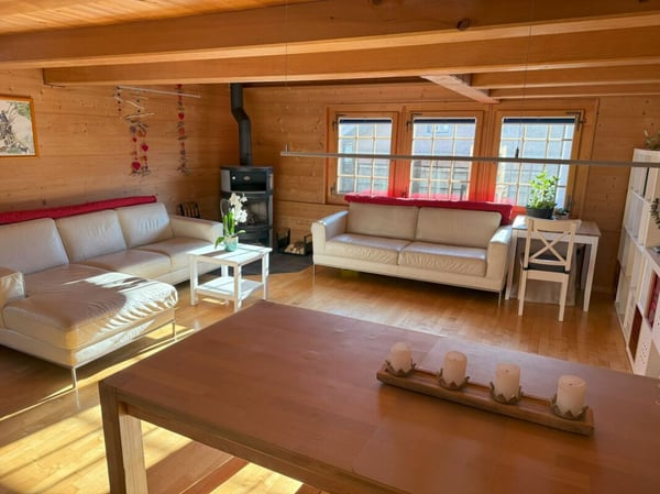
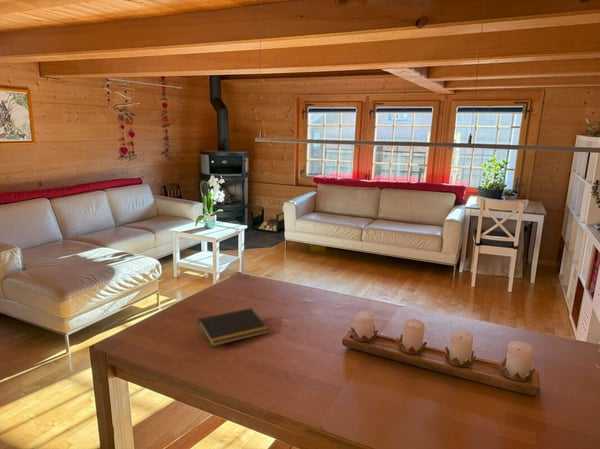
+ notepad (233, 325)
